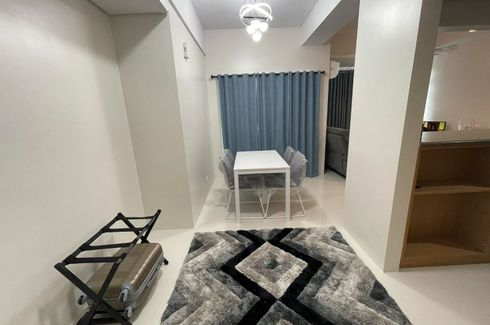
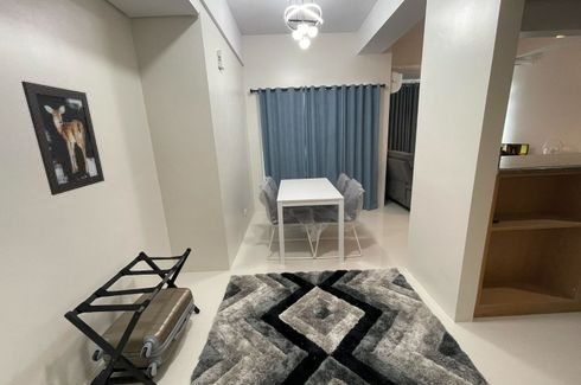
+ wall art (70, 139)
